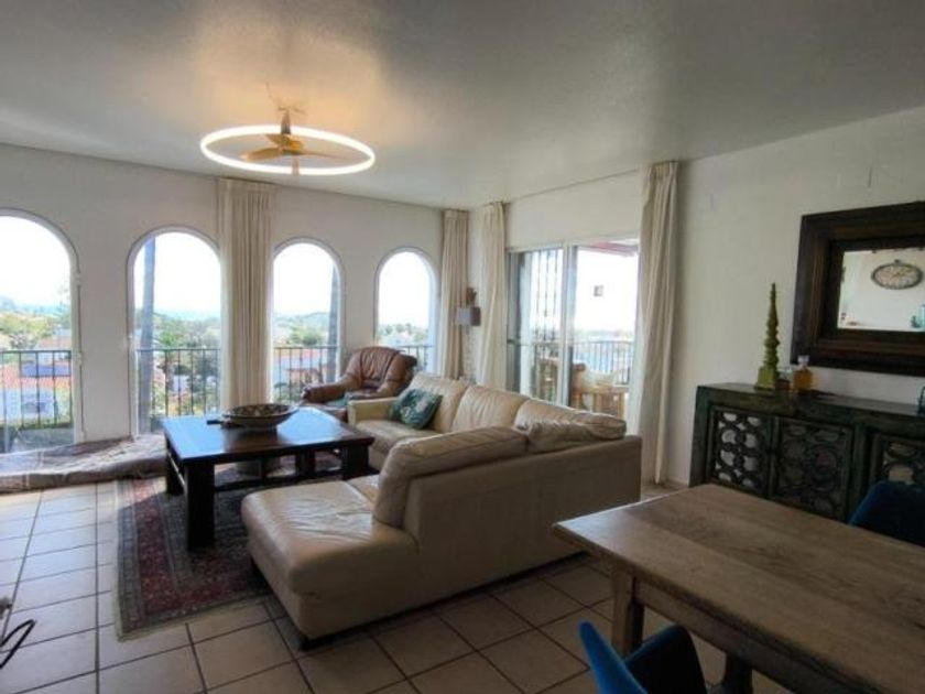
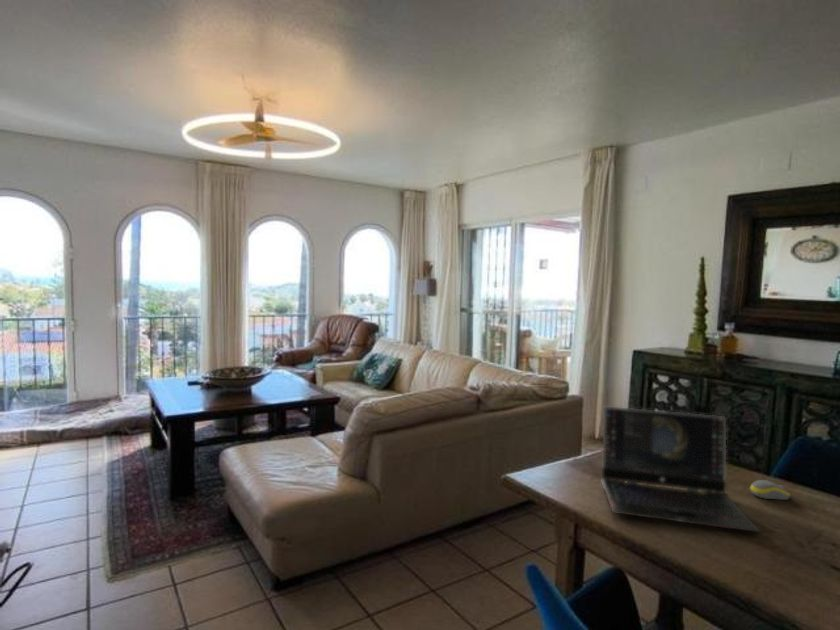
+ computer mouse (770, 488)
+ laptop computer (672, 463)
